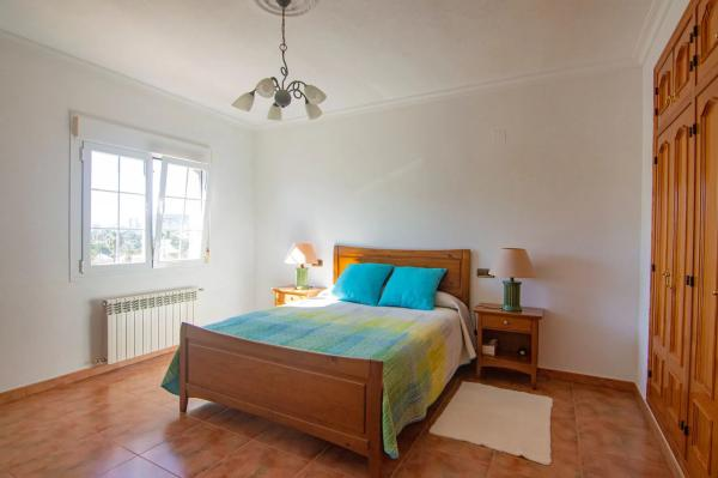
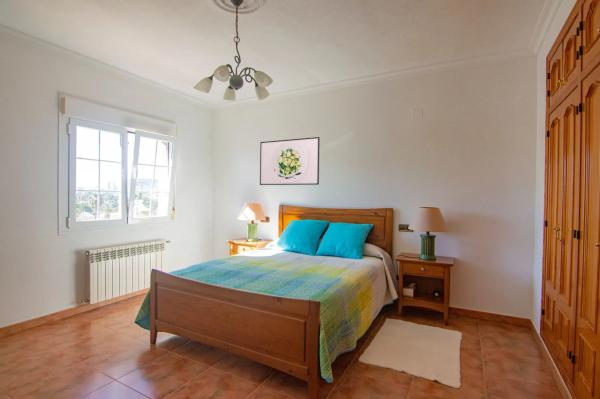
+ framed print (288, 162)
